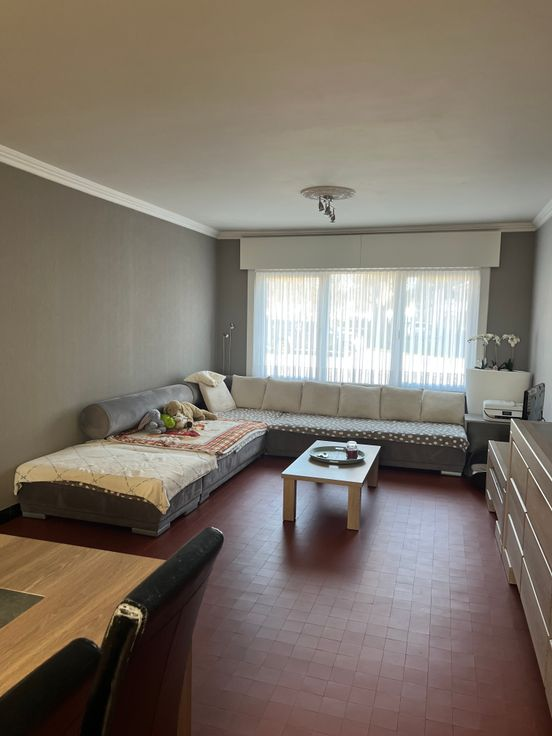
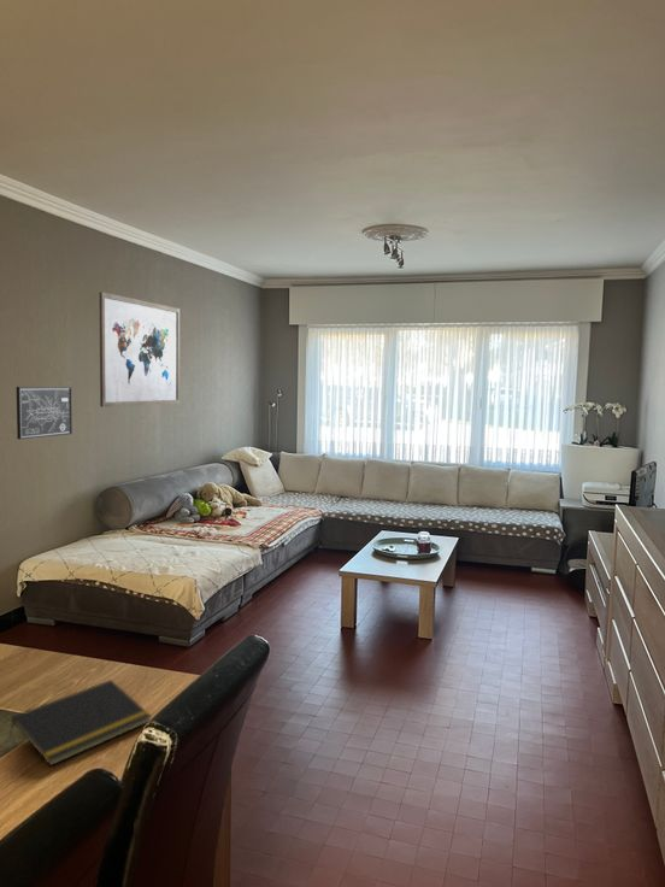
+ wall art (45, 411)
+ wall art (143, 353)
+ notepad (83, 718)
